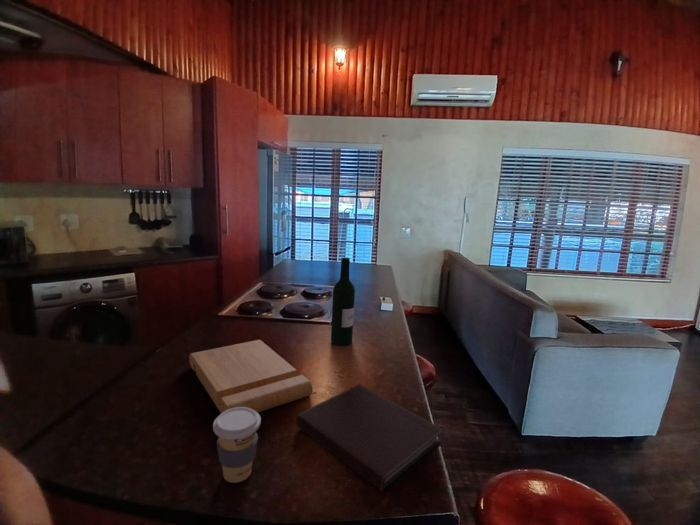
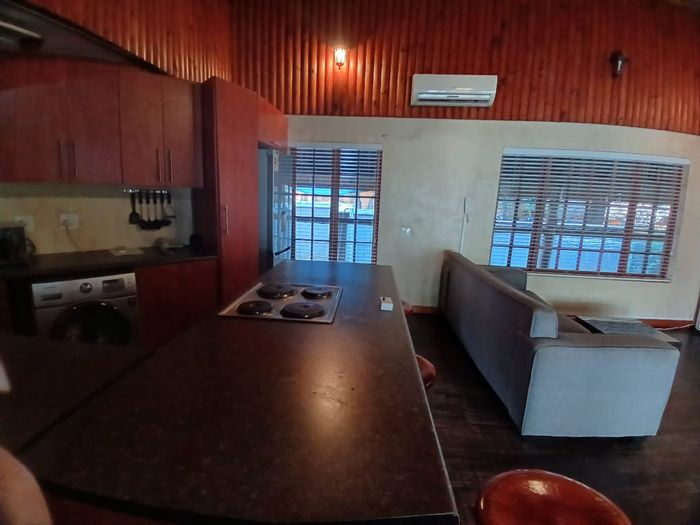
- wine bottle (343, 300)
- cutting board (246, 373)
- notebook (369, 428)
- coffee cup (237, 445)
